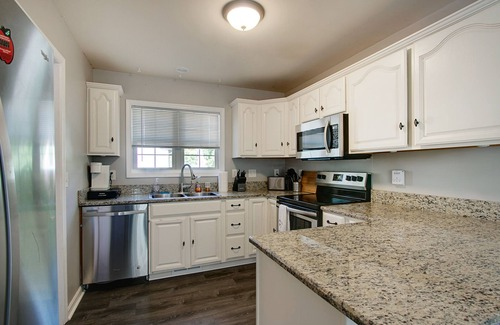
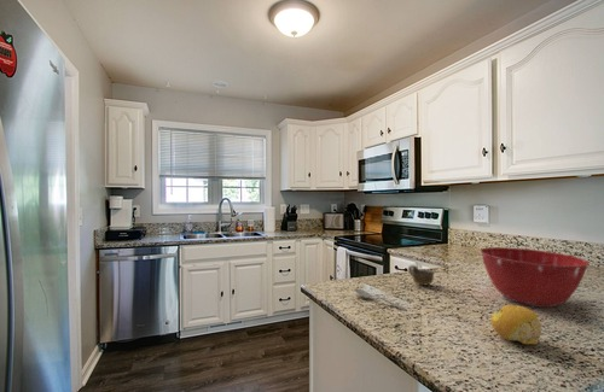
+ cup (420, 274)
+ mixing bowl (529, 276)
+ spoon (378, 297)
+ fruit (515, 322)
